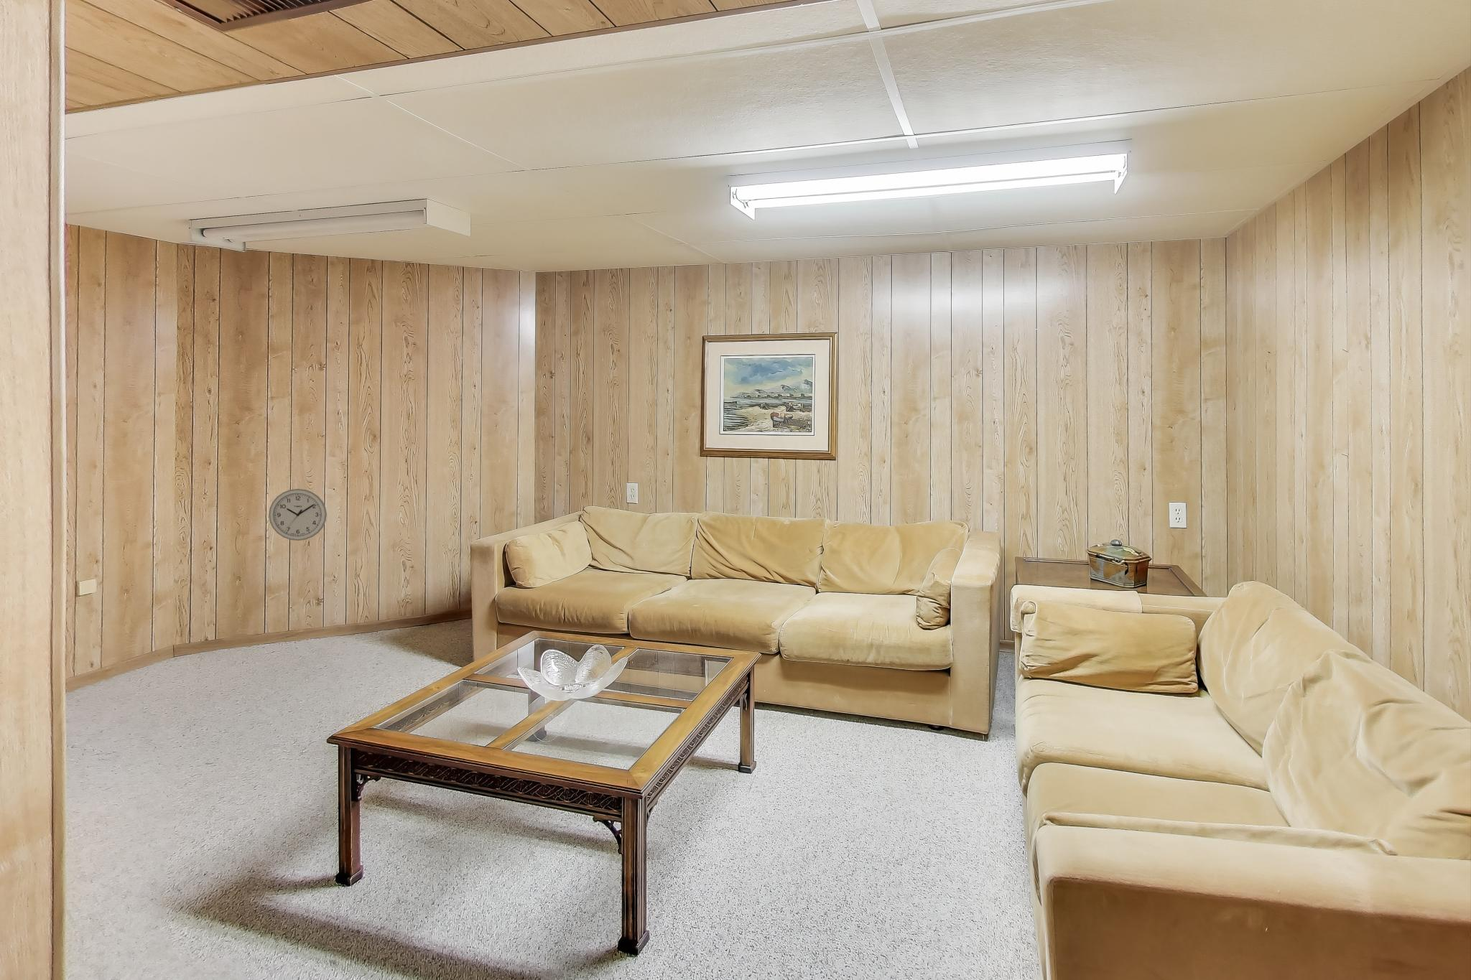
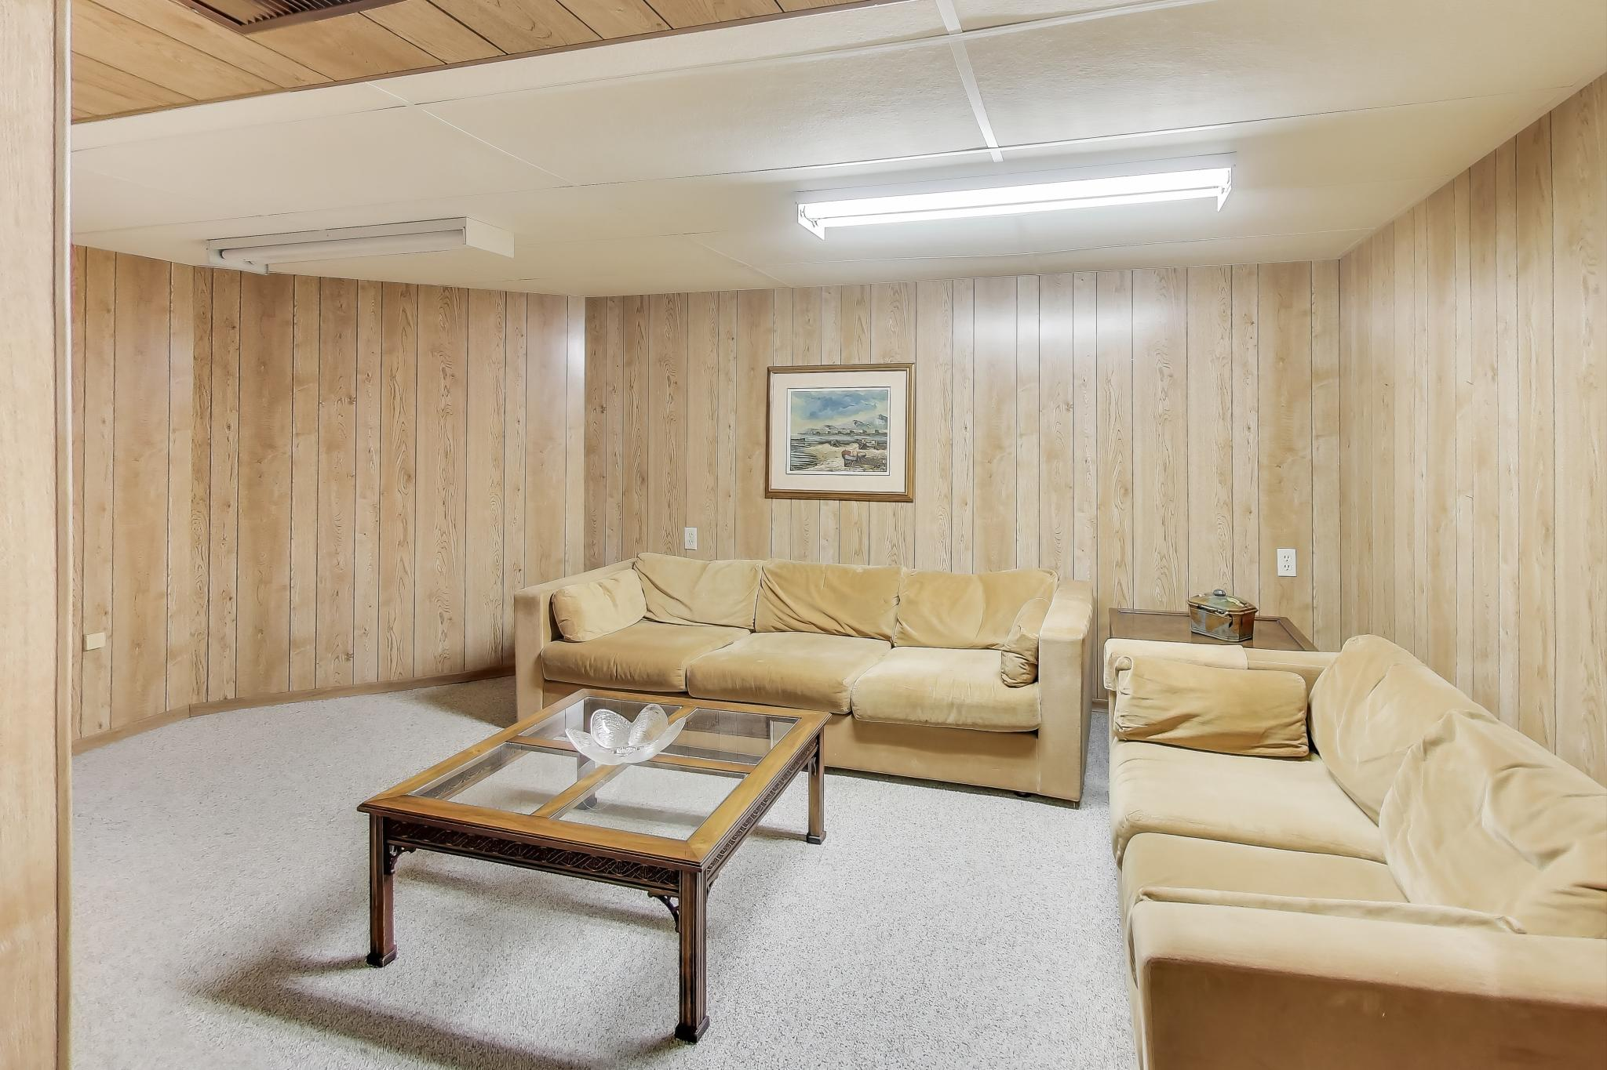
- wall clock (297, 514)
